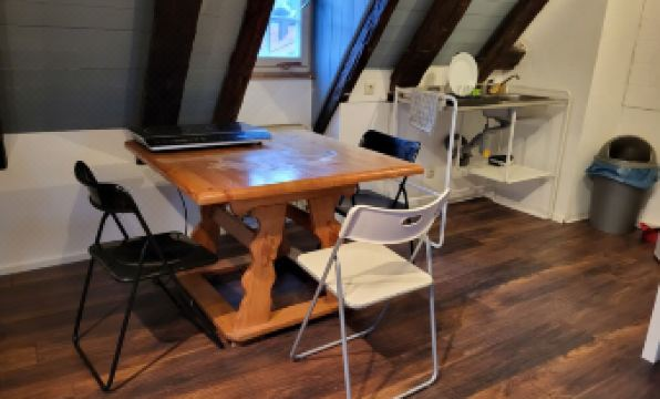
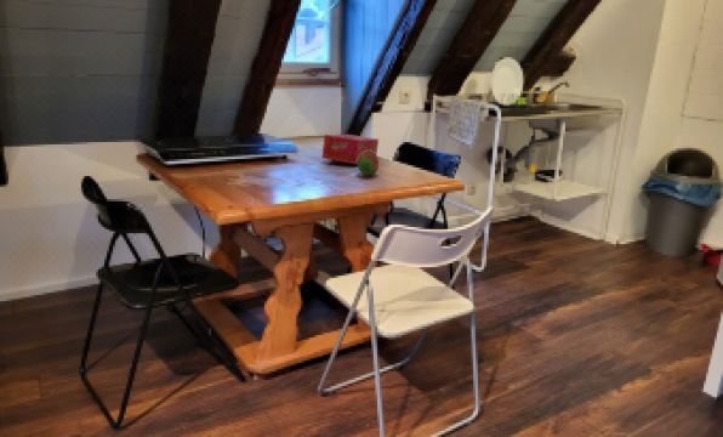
+ fruit (366, 163)
+ tissue box (351, 148)
